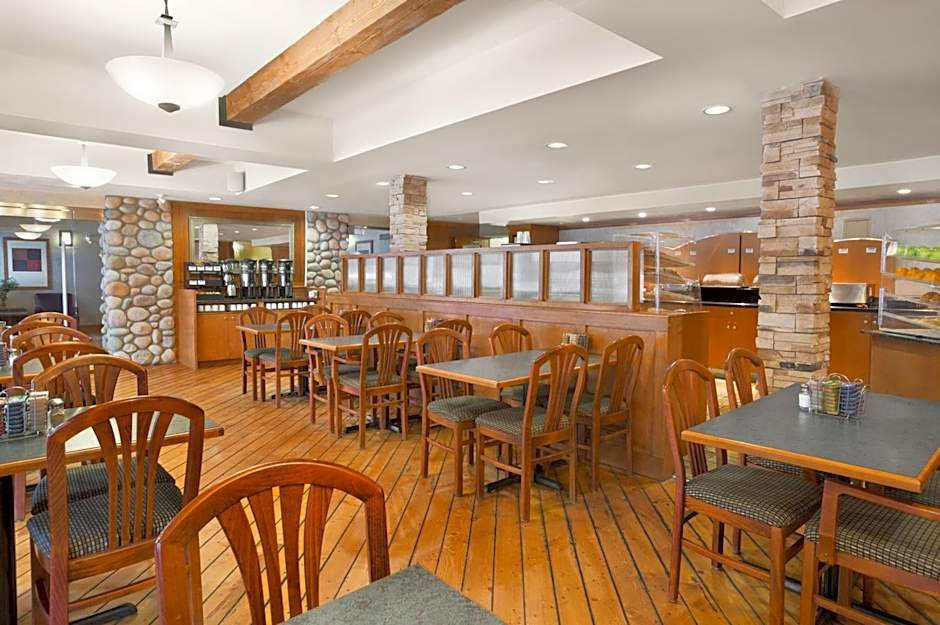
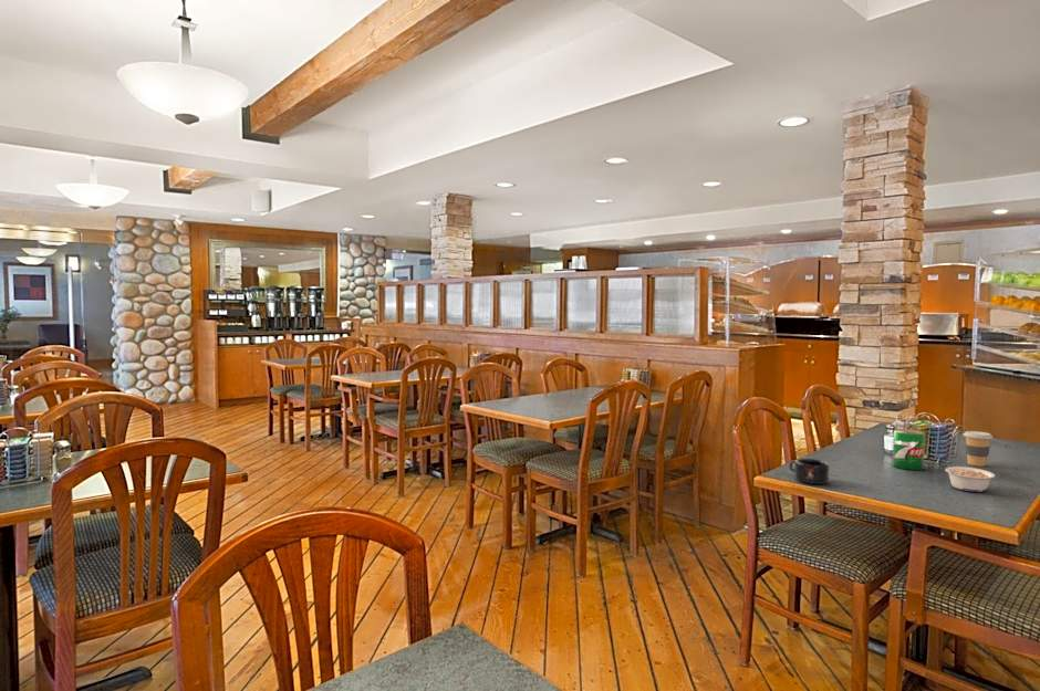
+ mug (808, 470)
+ coffee cup (977, 448)
+ legume (968, 479)
+ can (908, 449)
